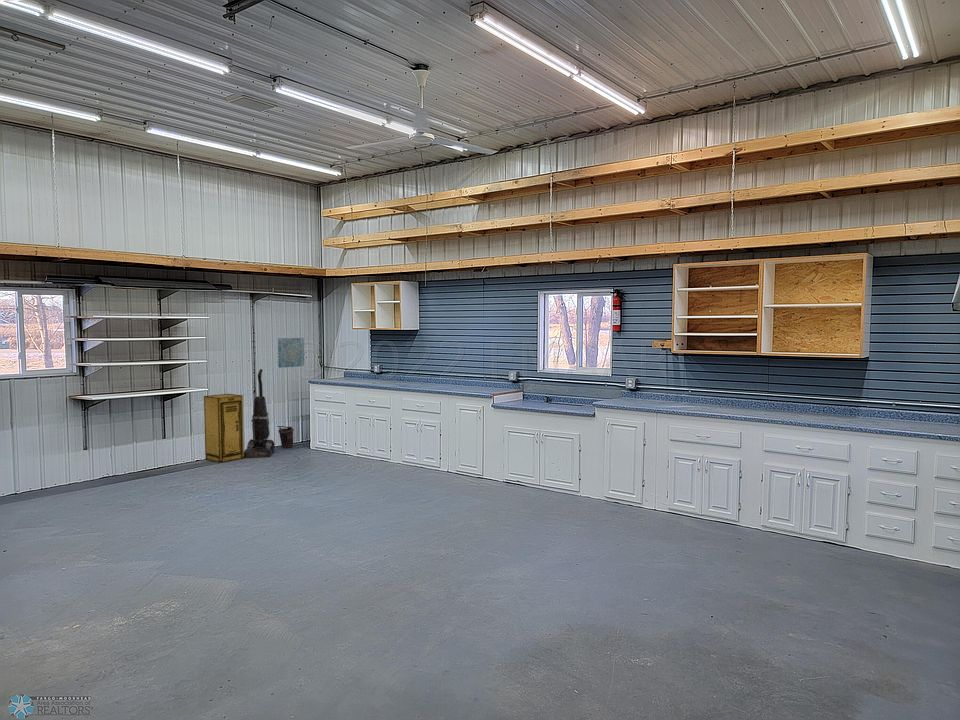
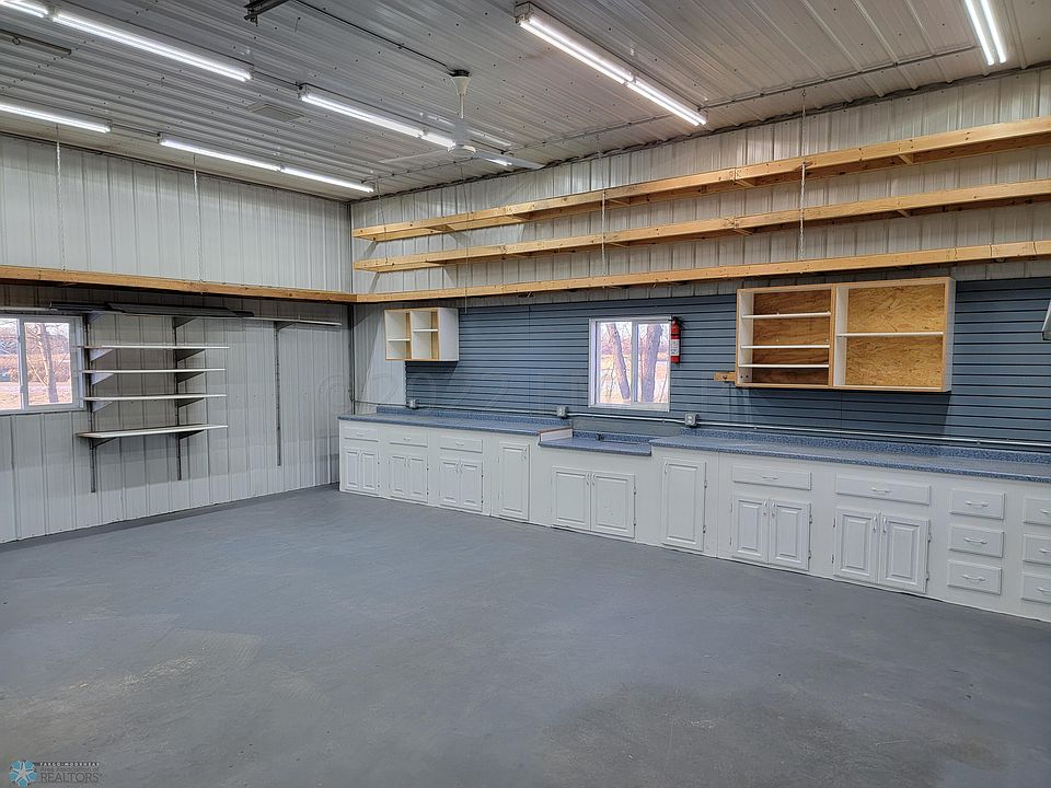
- bucket (285, 436)
- wall art (291, 352)
- storage cabinet (224, 427)
- vacuum cleaner (258, 412)
